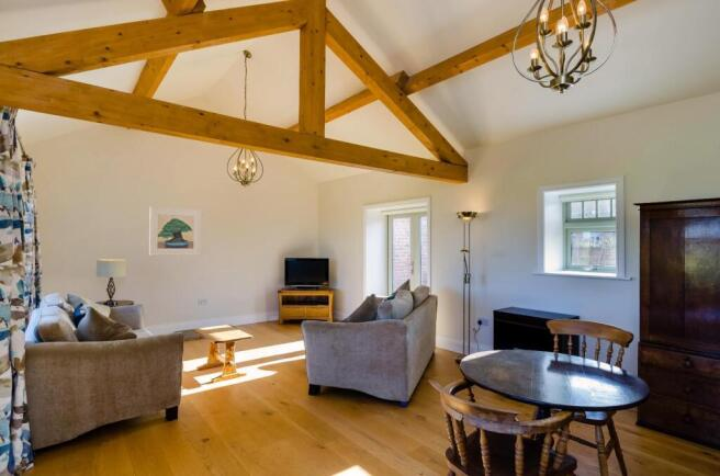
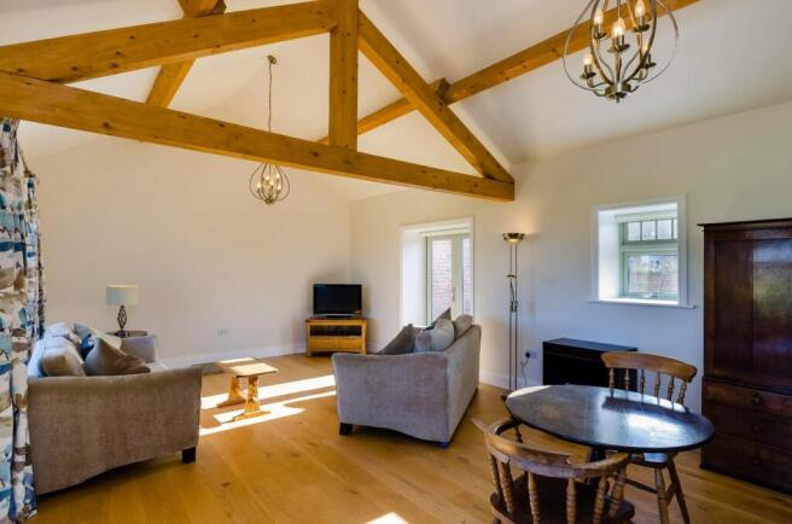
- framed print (176, 231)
